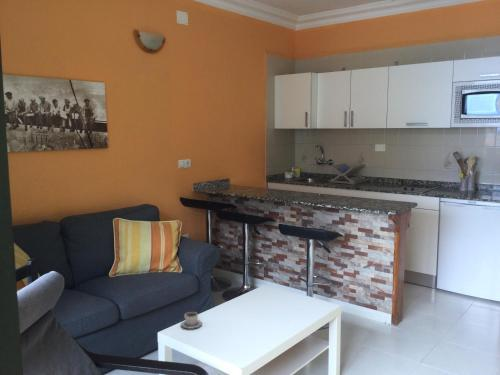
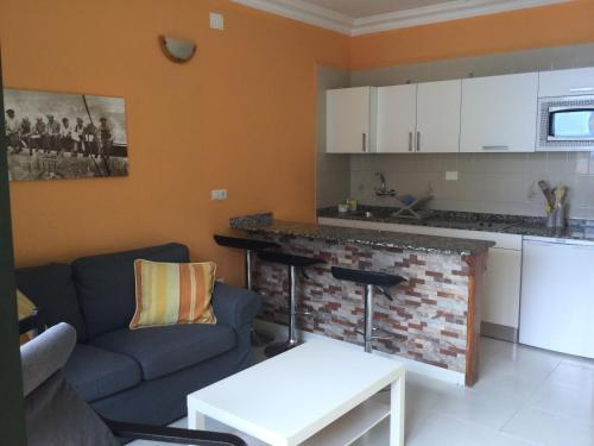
- cup (191, 319)
